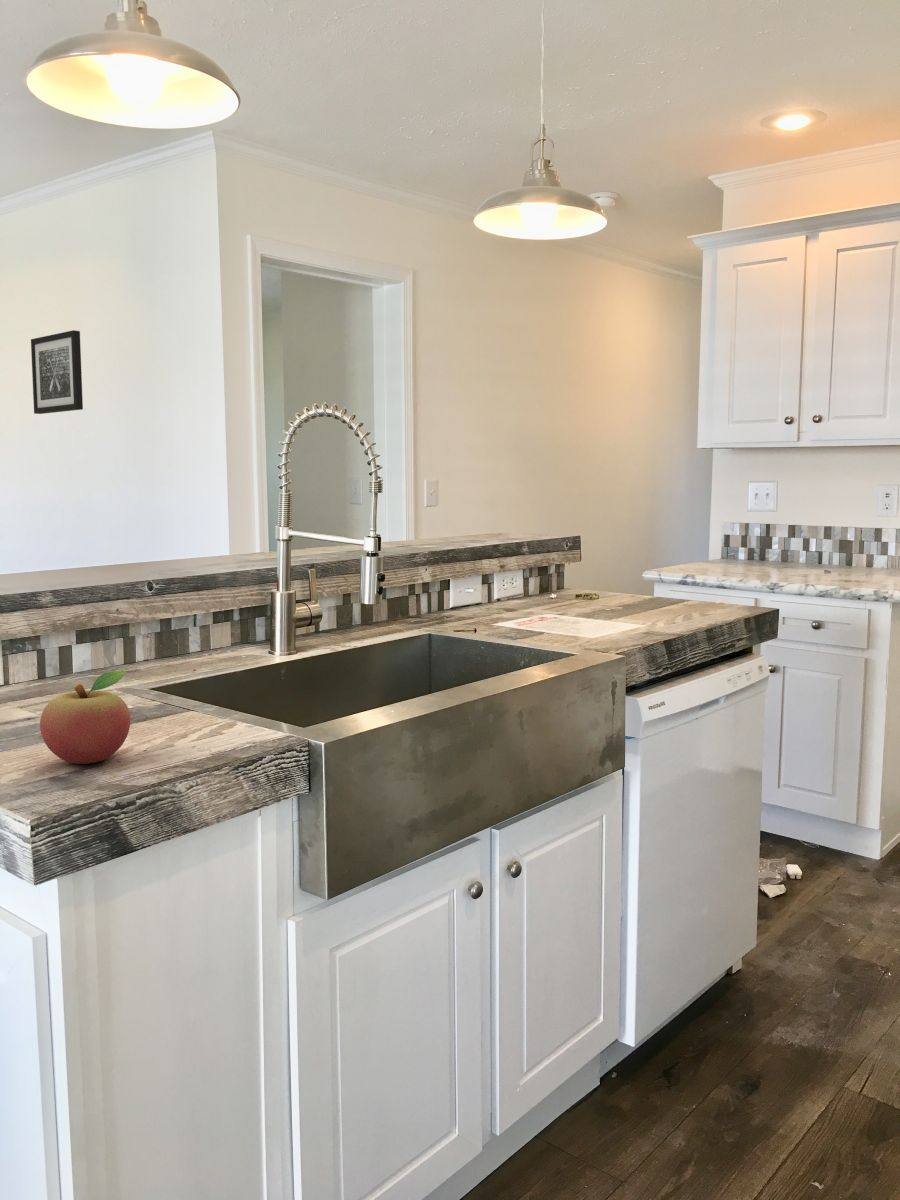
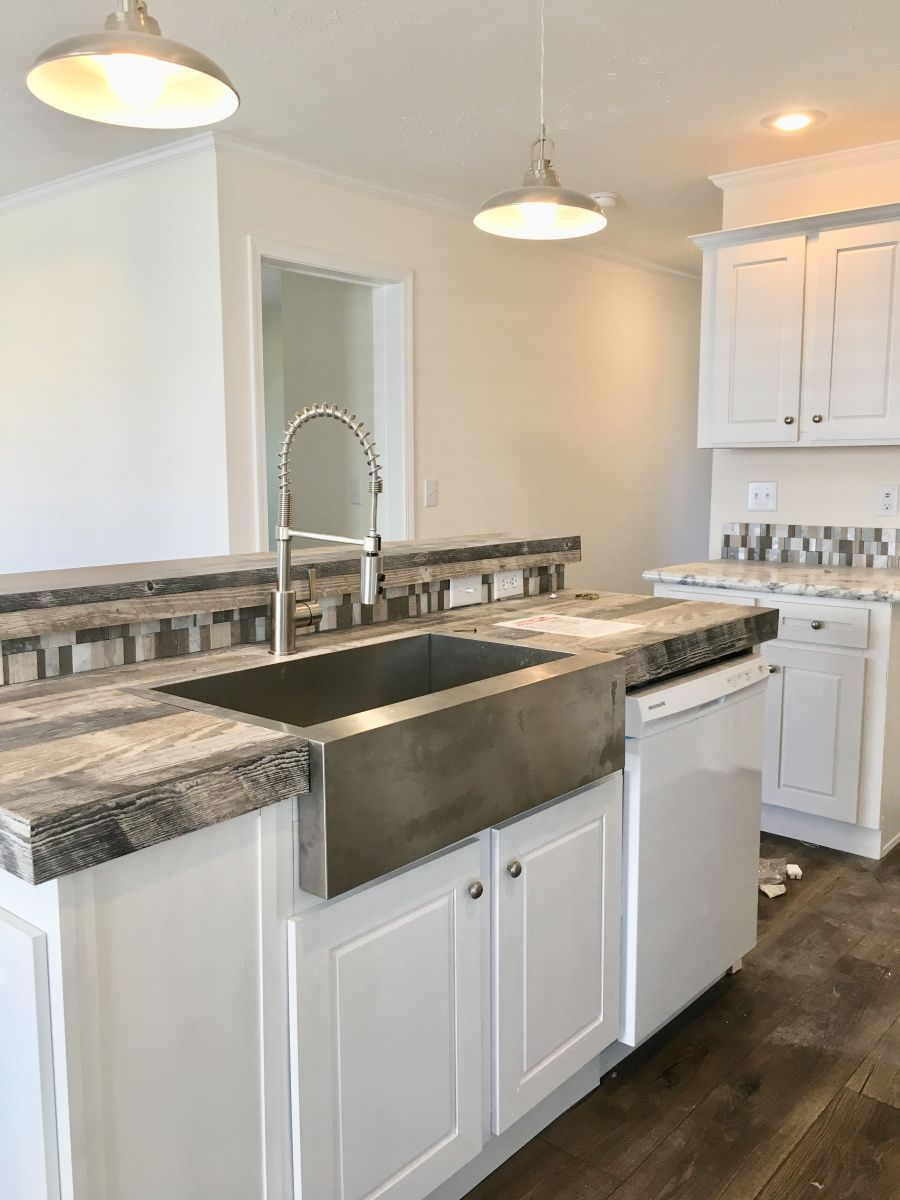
- wall art (56, 373)
- fruit (85, 716)
